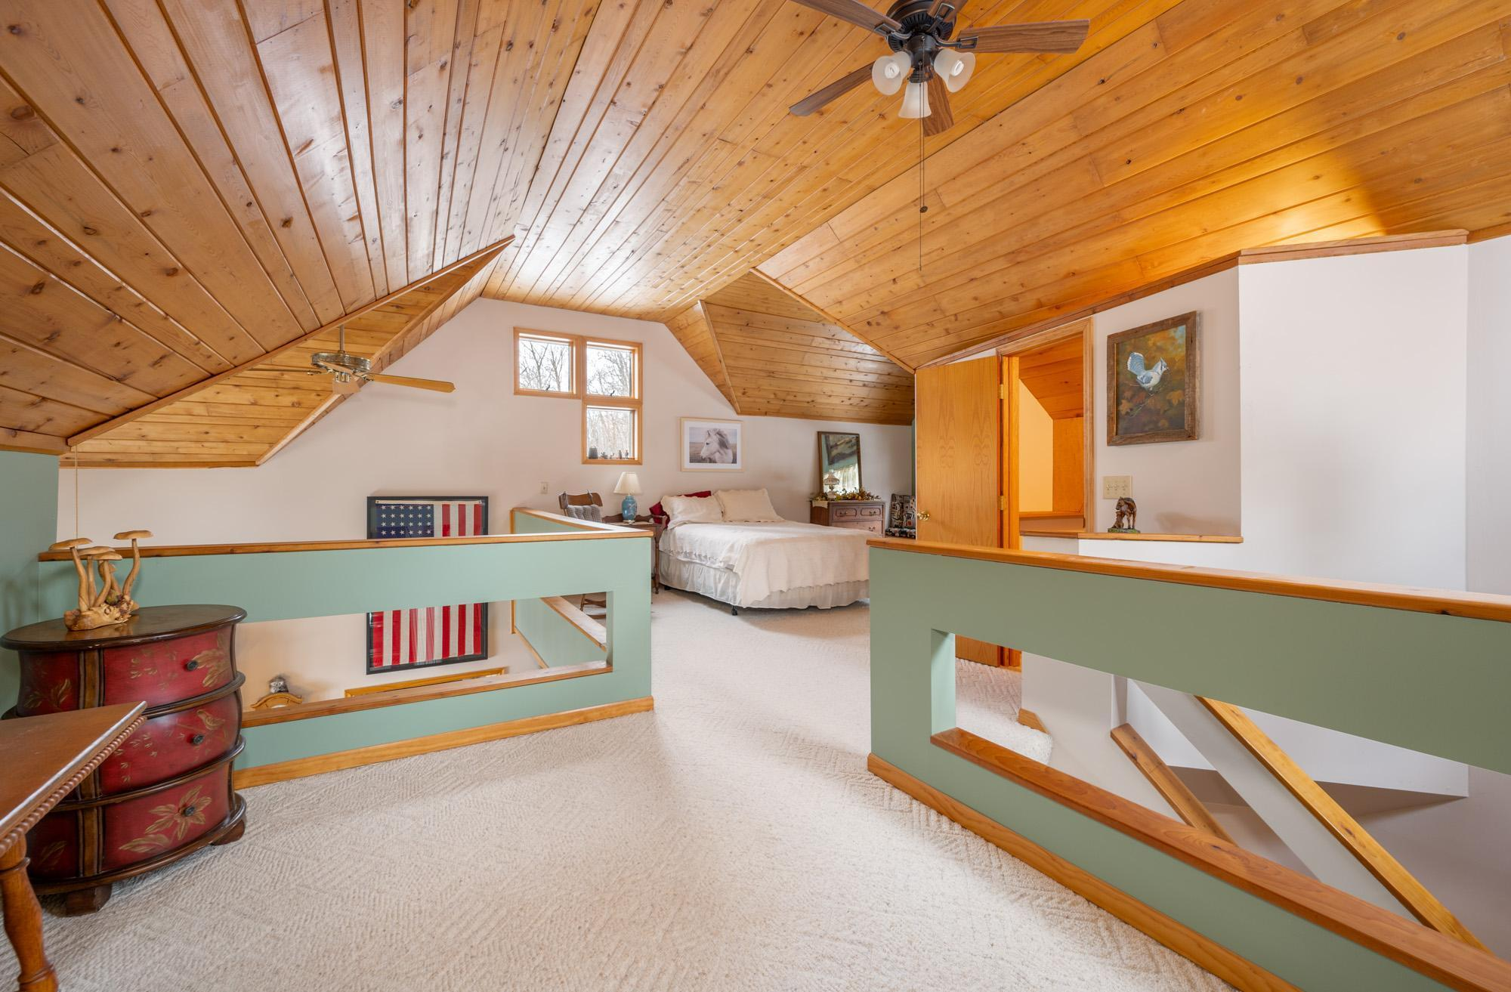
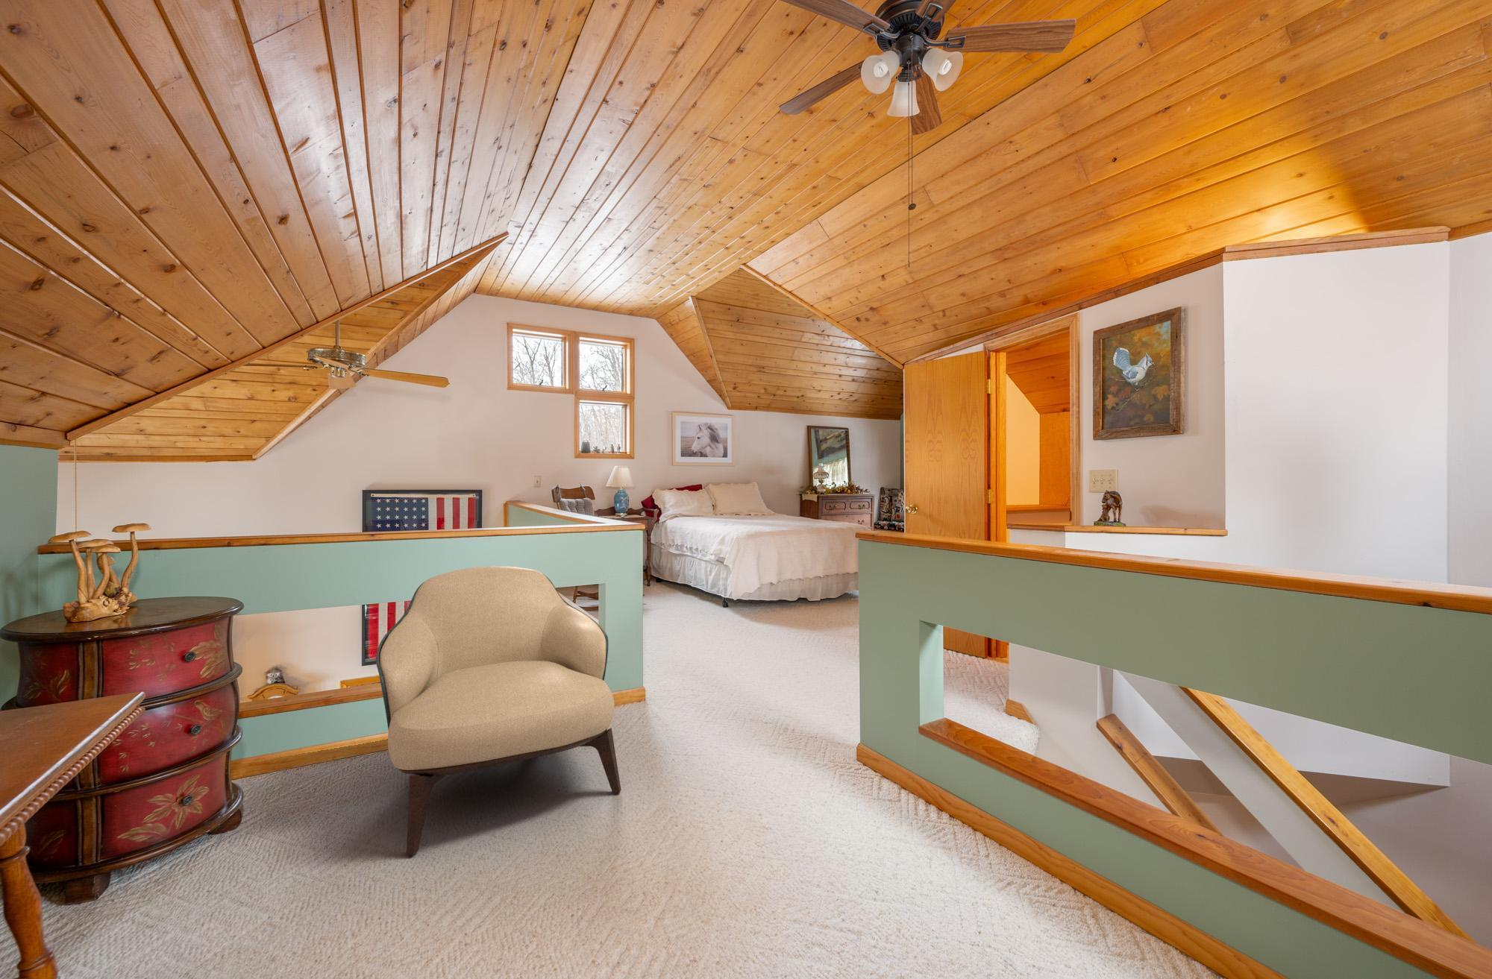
+ armchair (497, 676)
